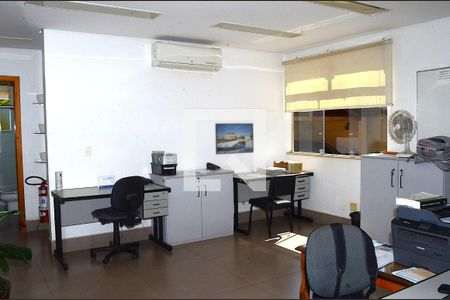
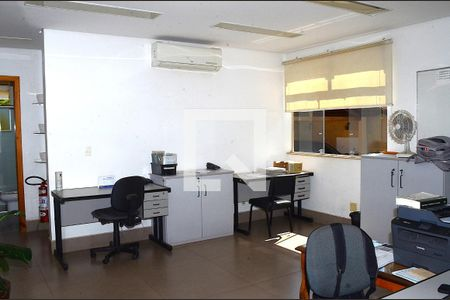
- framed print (235, 138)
